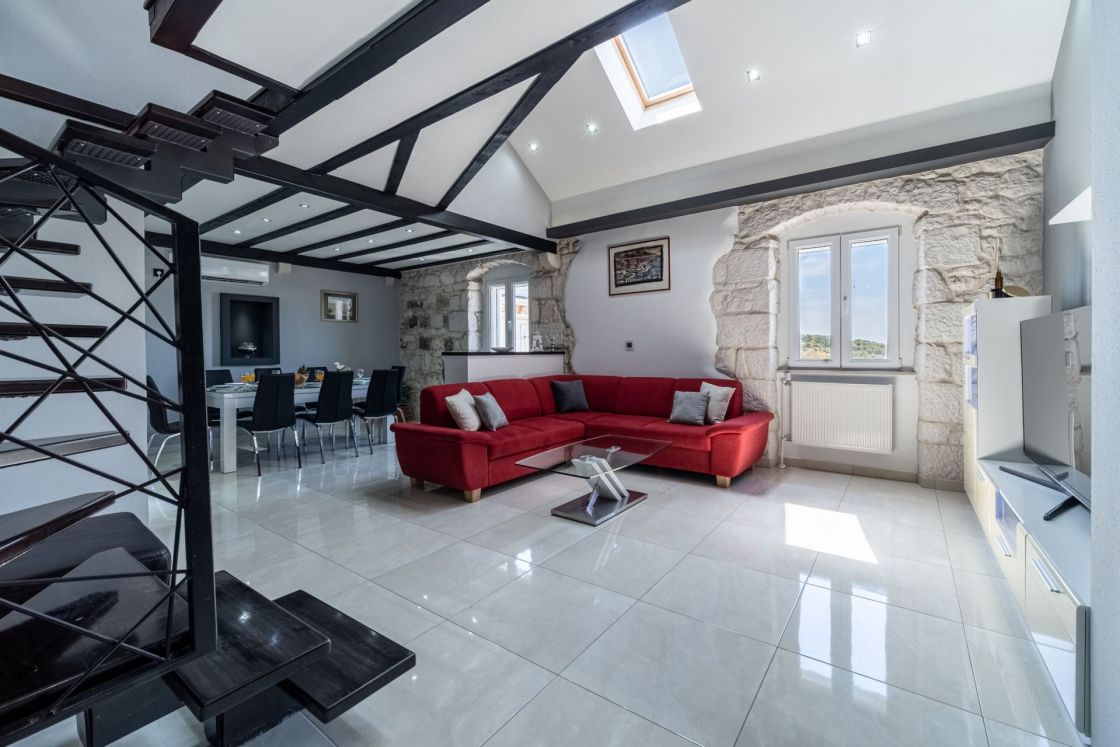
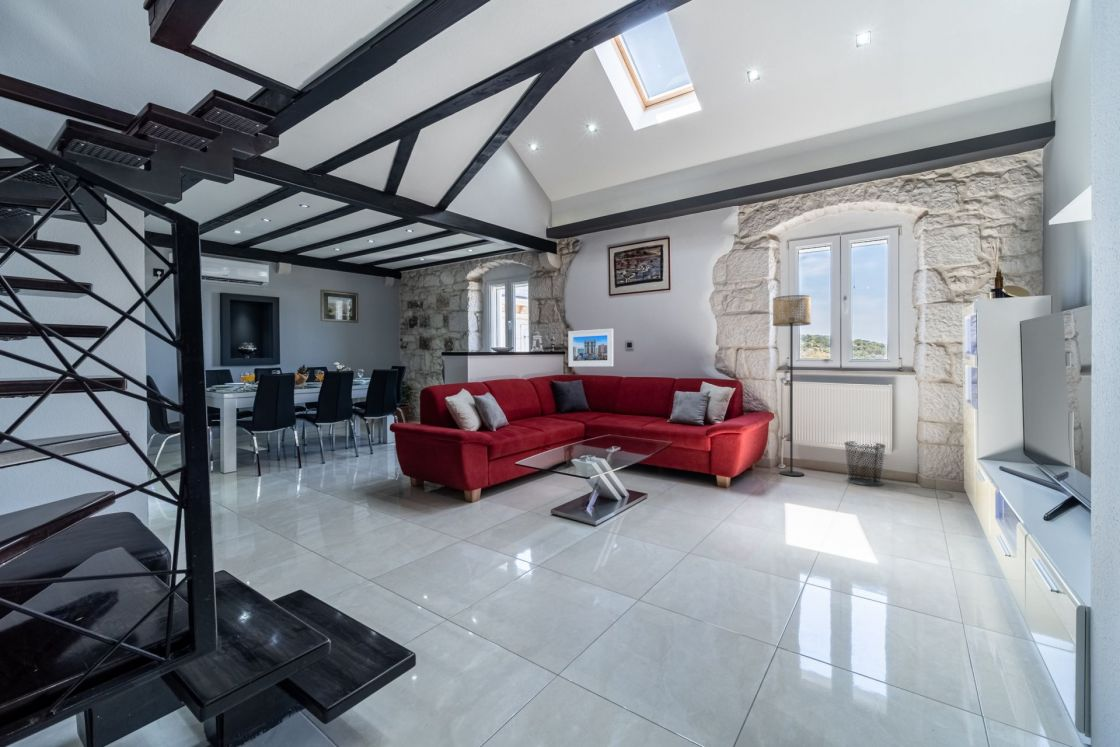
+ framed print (590, 348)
+ floor lamp (791, 385)
+ waste bin (864, 462)
